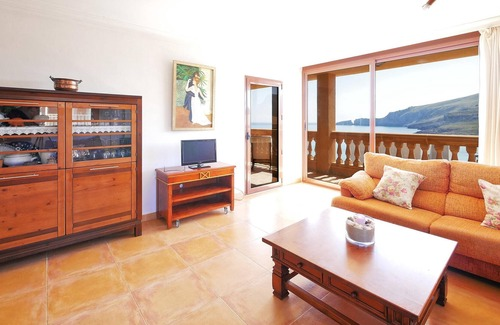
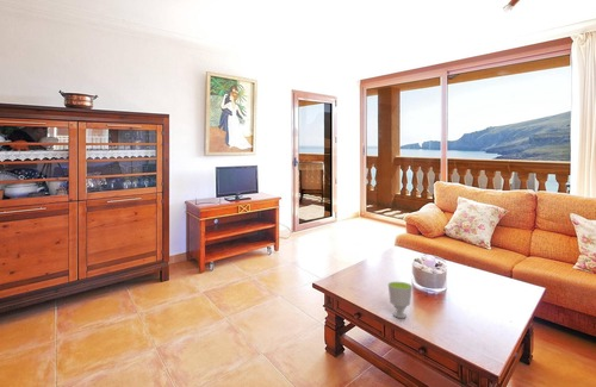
+ cup (399, 300)
